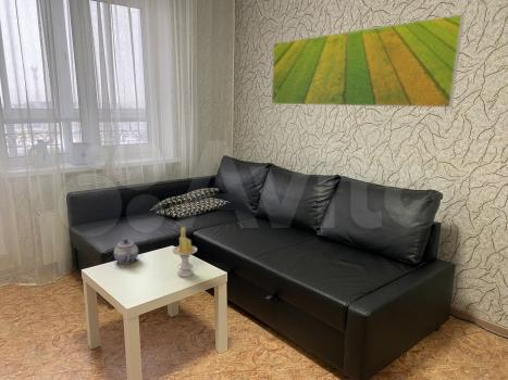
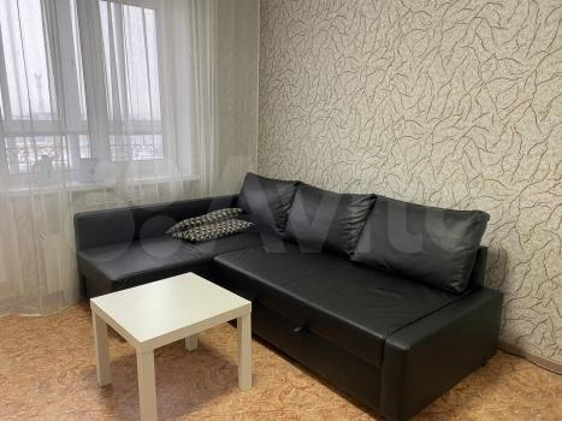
- candle (185, 251)
- teapot (125, 250)
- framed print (346, 69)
